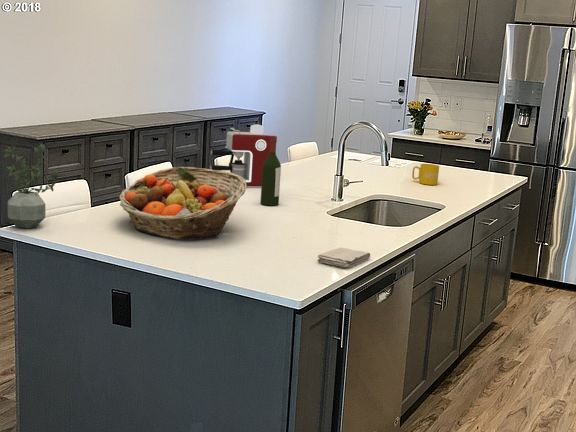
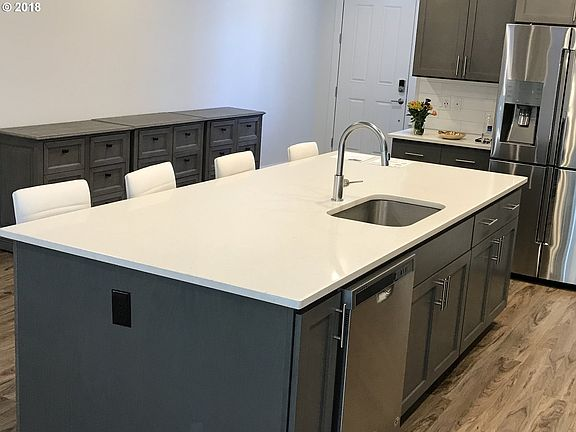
- wine bottle (271, 170)
- fruit basket (182, 201)
- coffee maker (239, 154)
- mug (425, 173)
- washcloth (343, 256)
- potted plant (29, 185)
